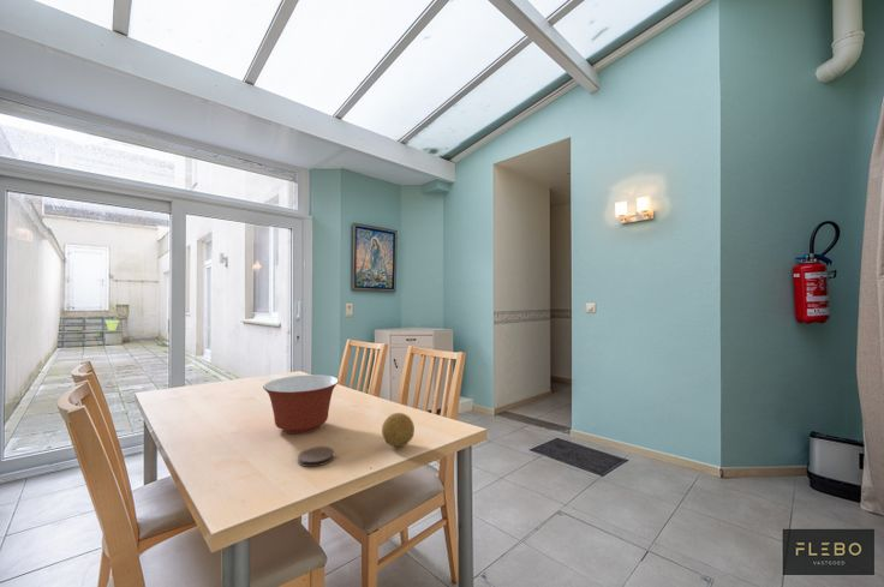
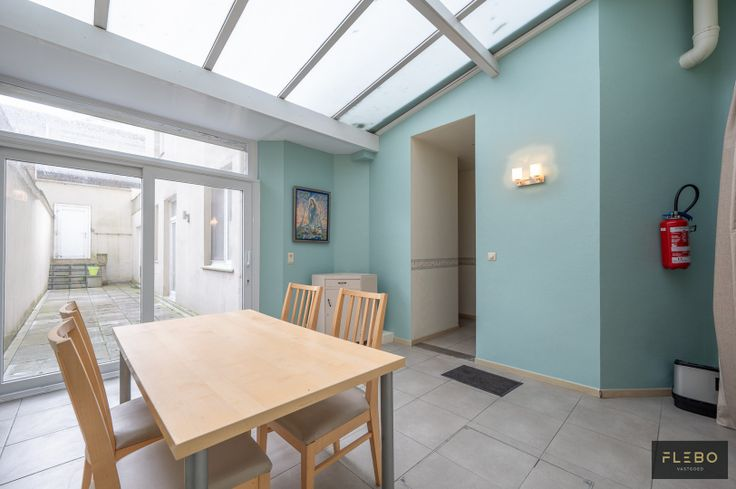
- coaster (316, 456)
- fruit (398, 430)
- mixing bowl (301, 405)
